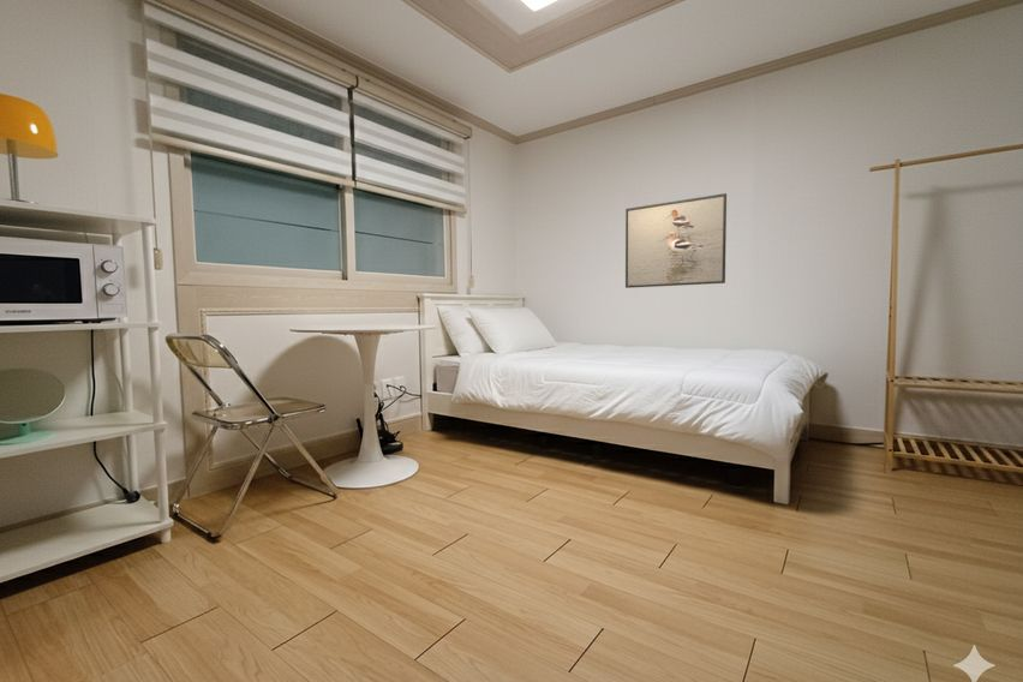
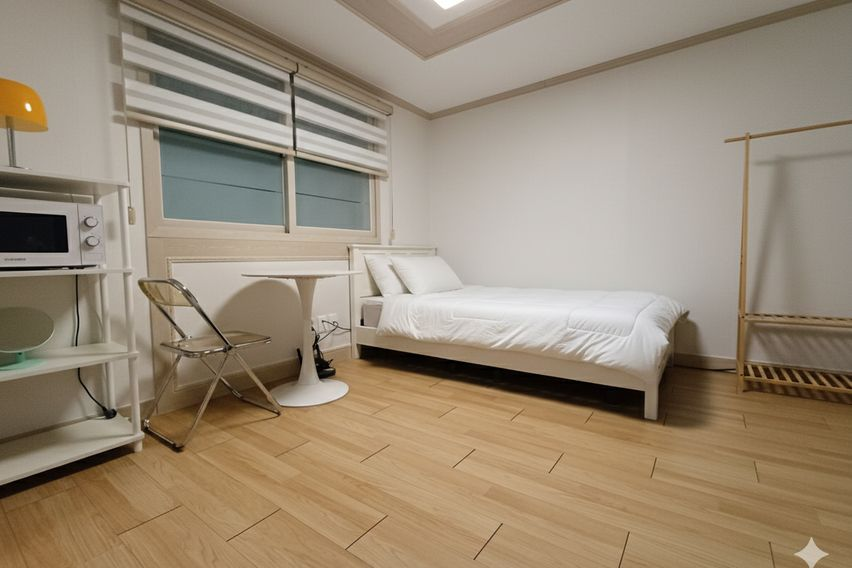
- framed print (672, 244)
